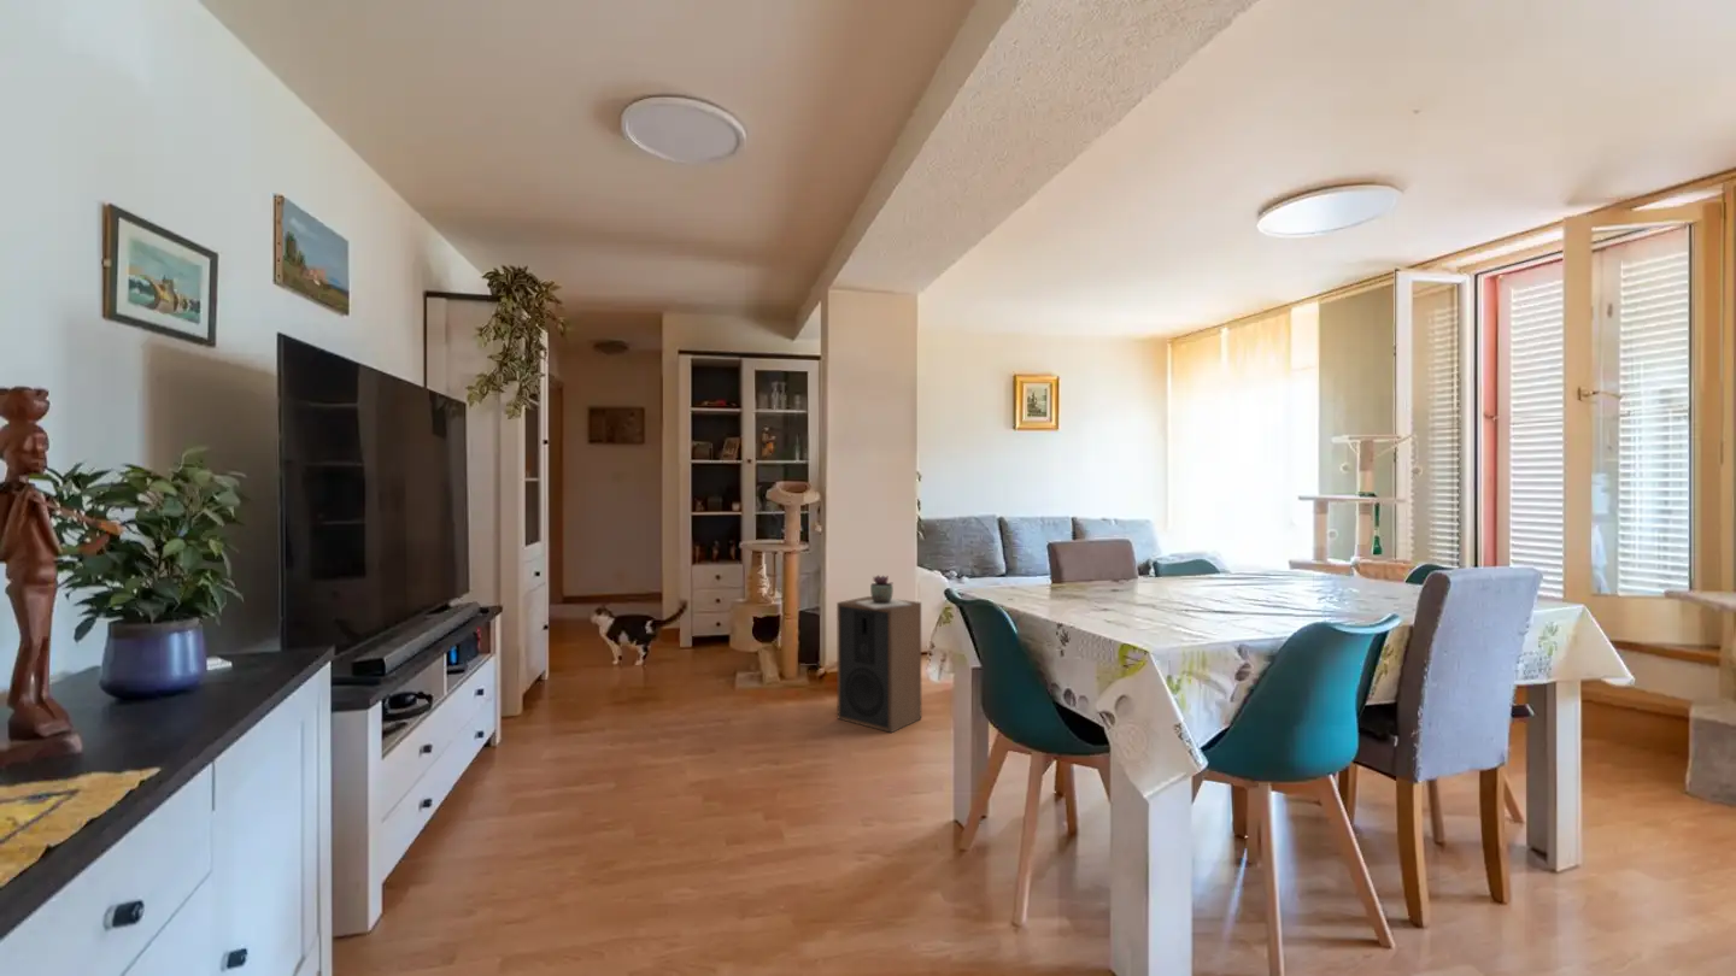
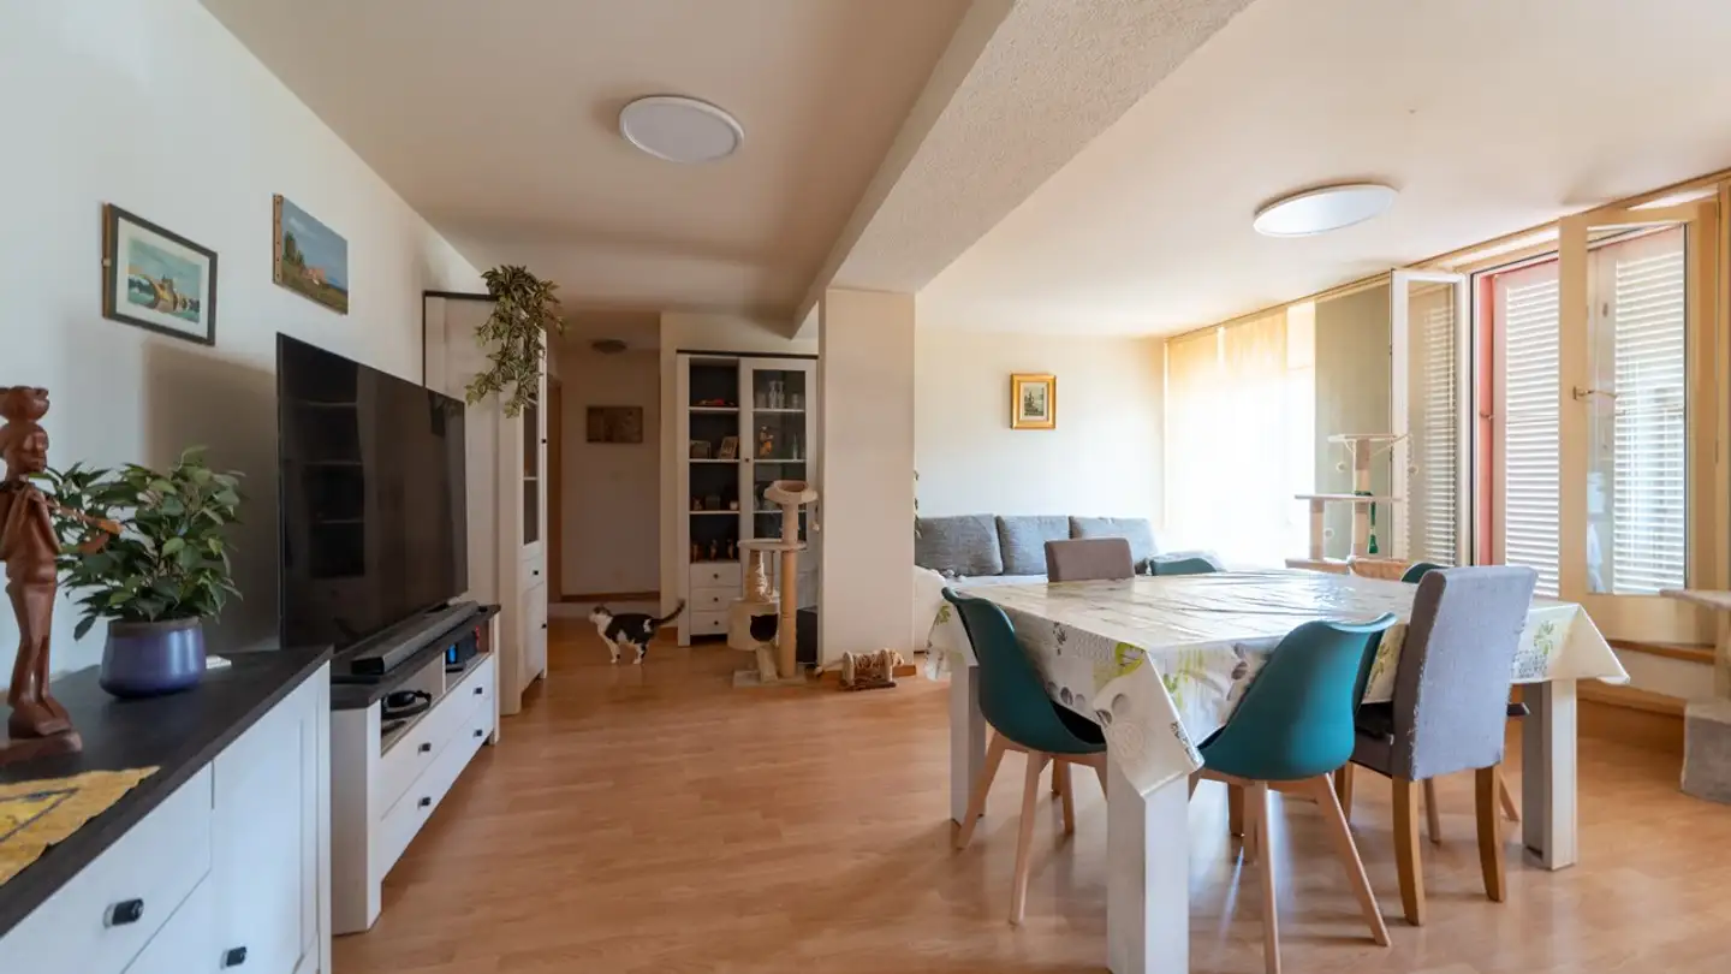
- speaker (879, 660)
- succulent plant (882, 589)
